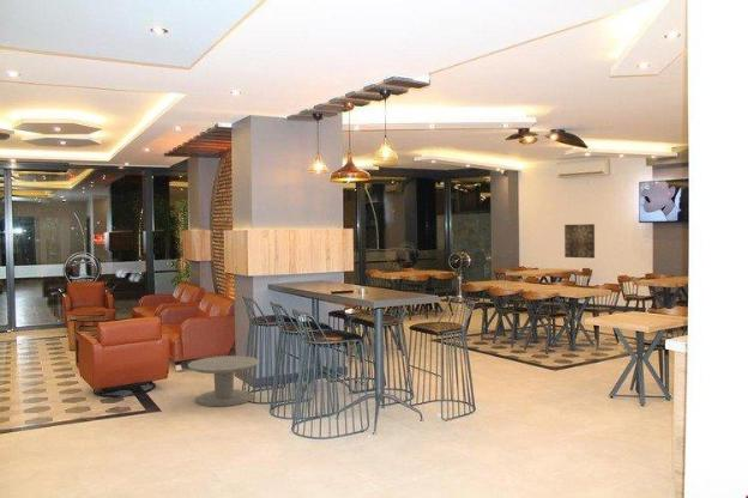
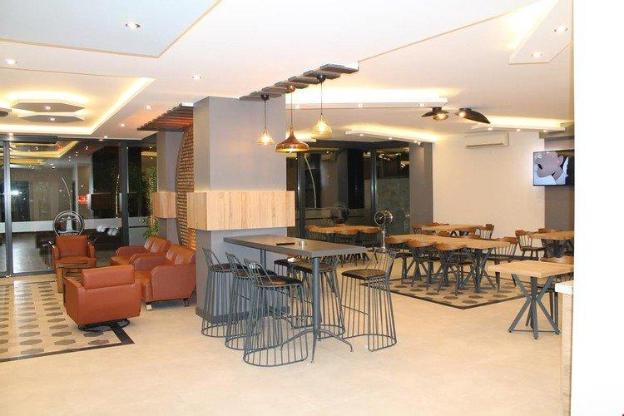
- side table (224, 379)
- wall art (579, 241)
